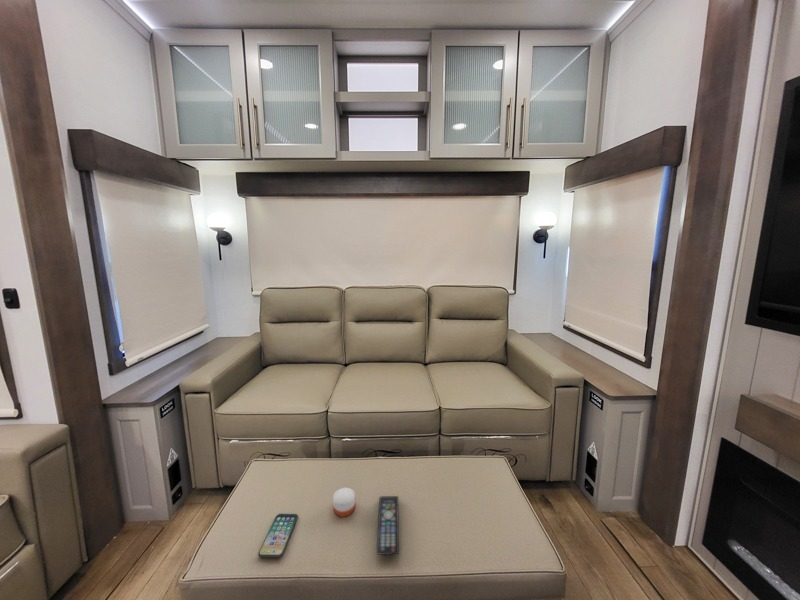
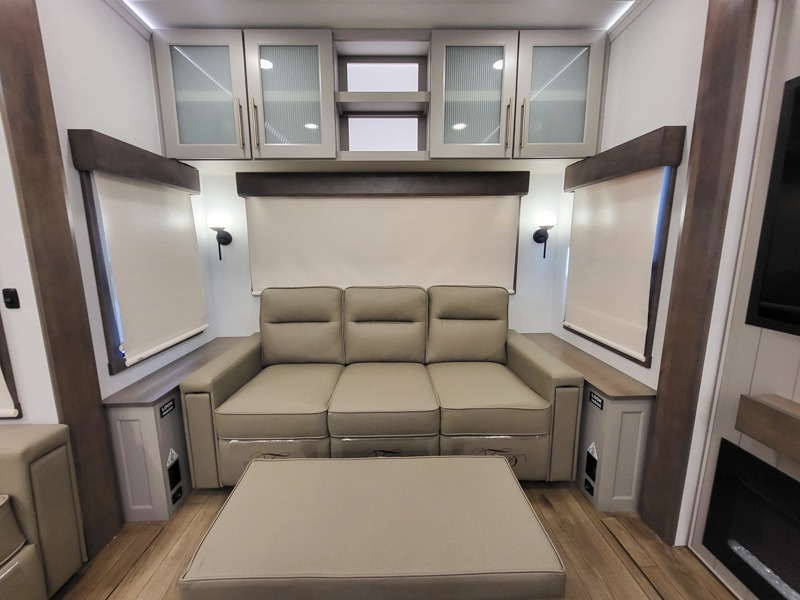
- smartphone (279, 534)
- remote control (388, 521)
- candle (344, 494)
